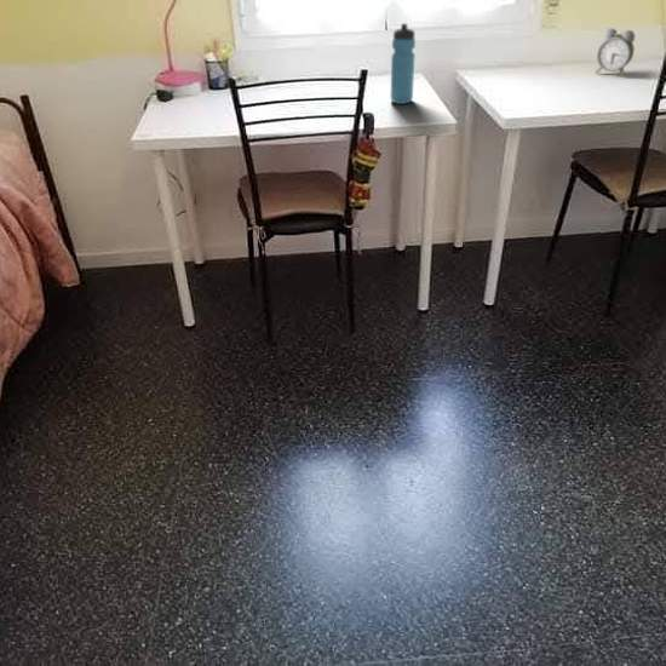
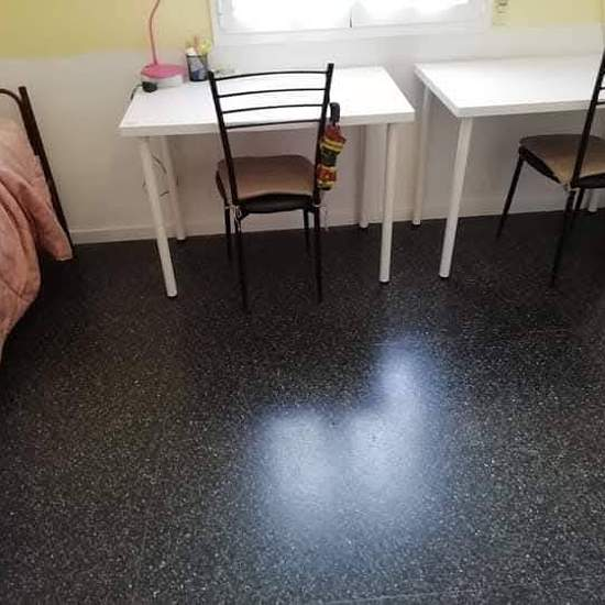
- alarm clock (615, 51)
- water bottle (402, 63)
